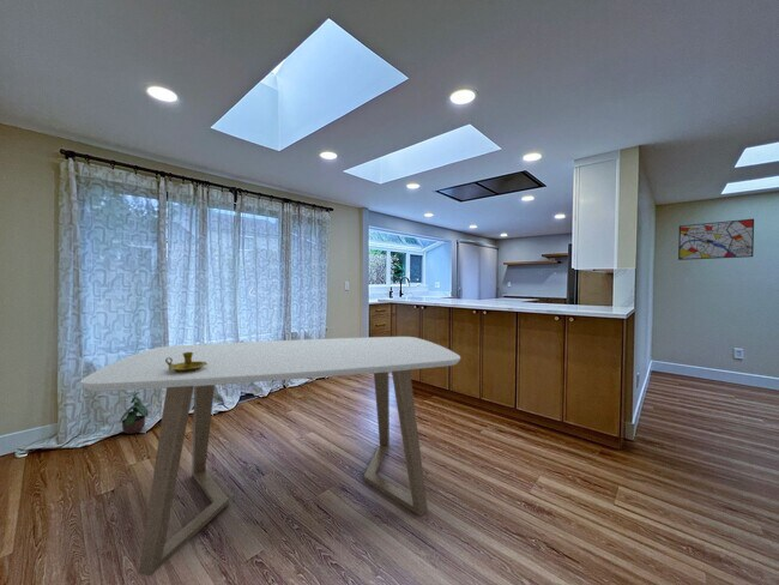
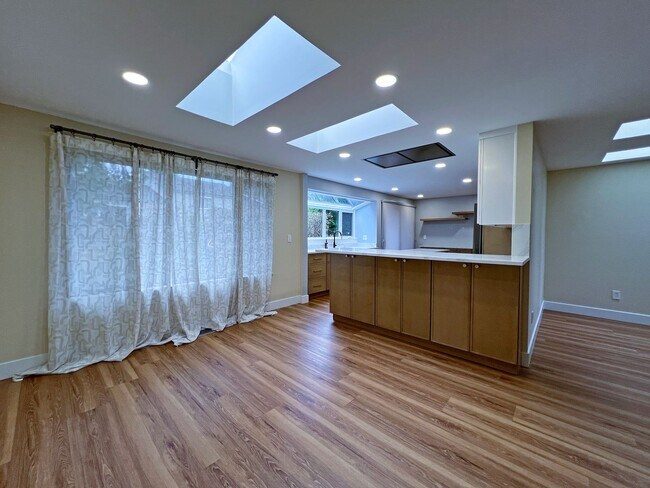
- potted plant (134, 410)
- dining table (300, 378)
- wall art (713, 240)
- candlestick (185, 361)
